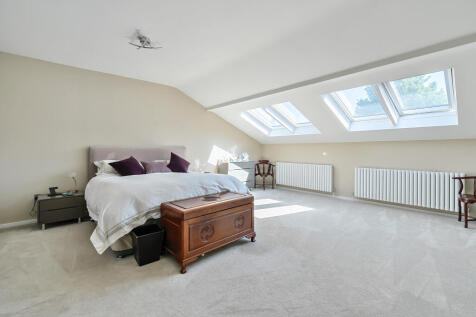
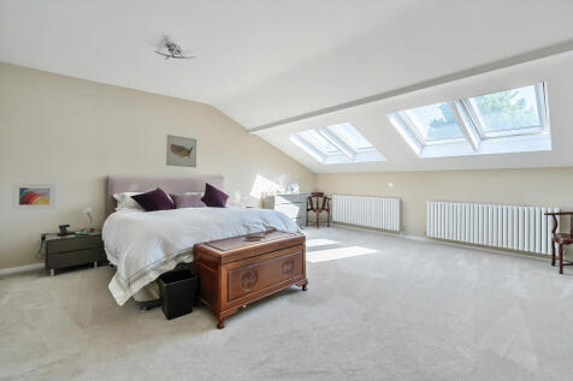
+ wall art (182, 151)
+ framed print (35, 196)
